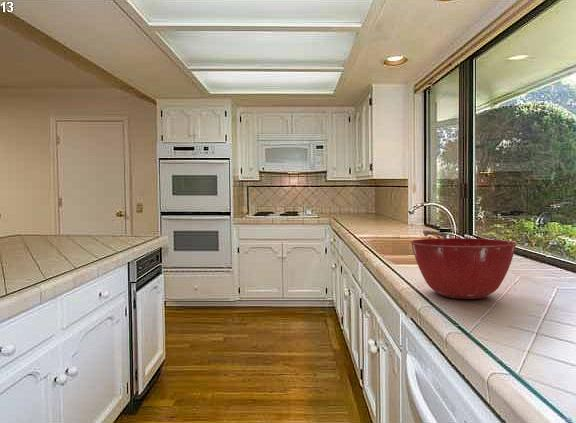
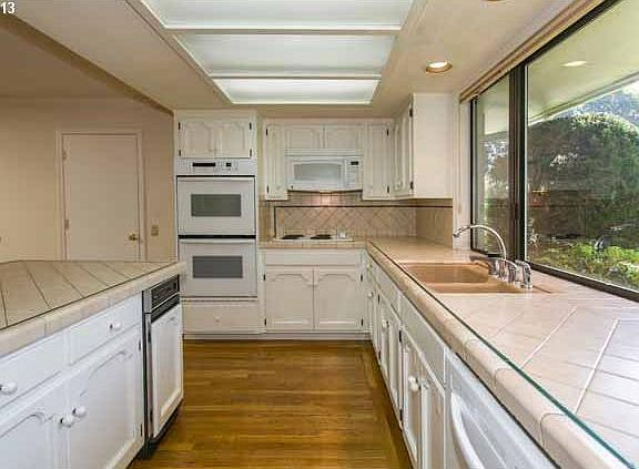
- mixing bowl (461, 267)
